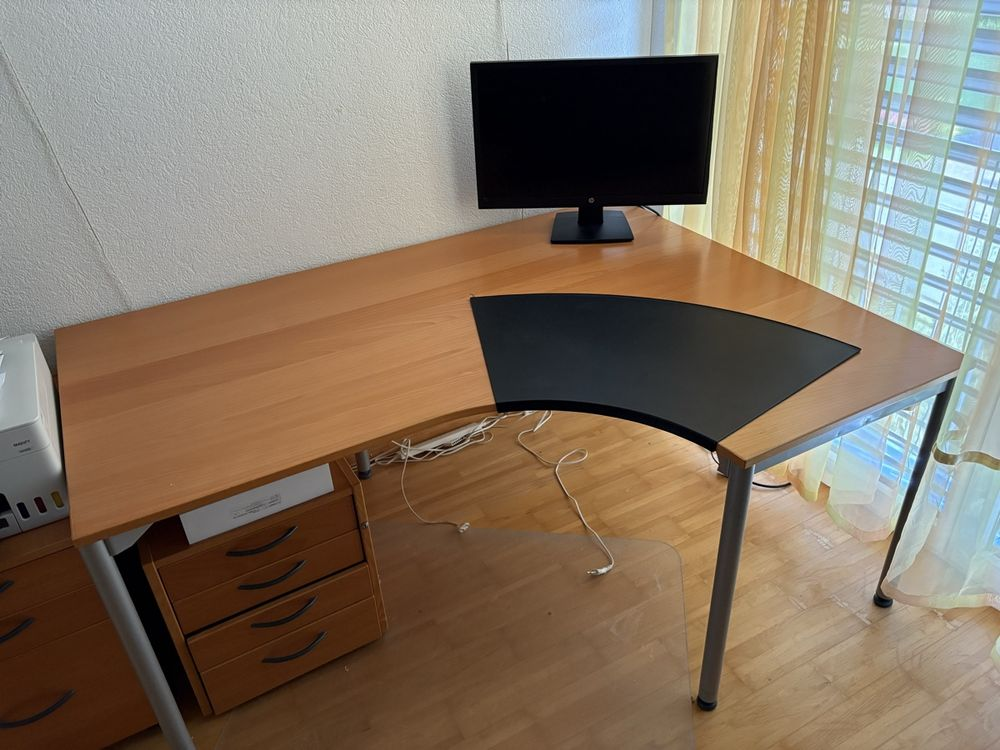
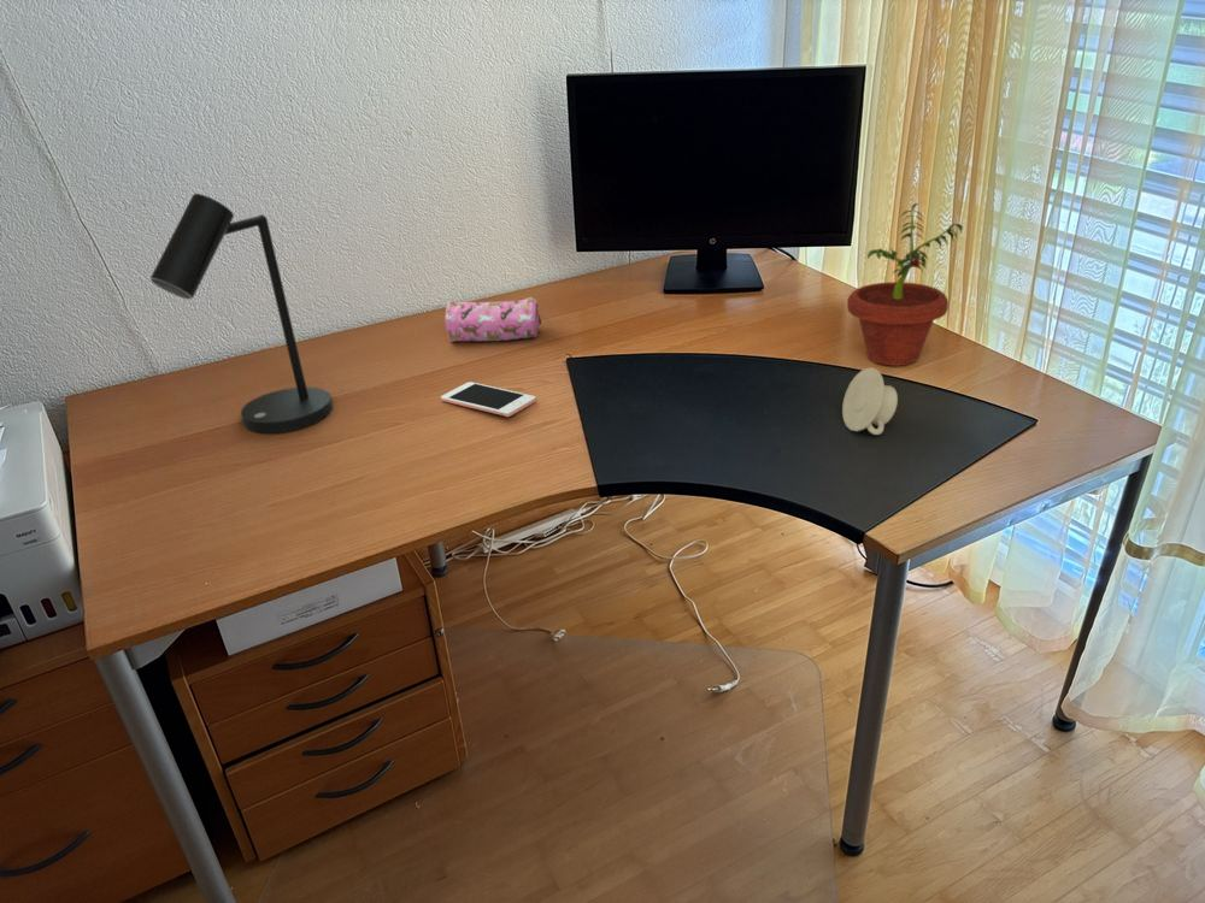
+ potted plant (901, 285)
+ desk lamp (277, 307)
+ cell phone (487, 399)
+ pencil case (492, 319)
+ cup (868, 397)
